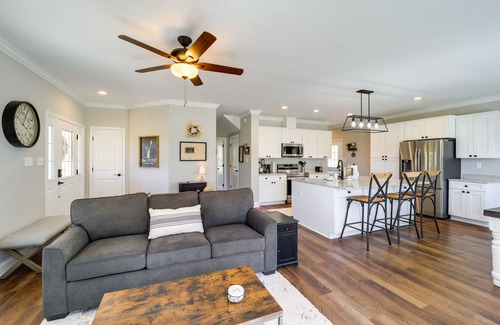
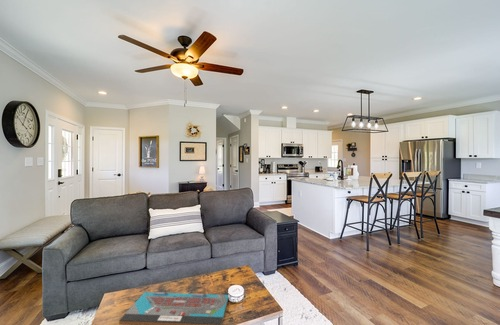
+ board game (178, 307)
